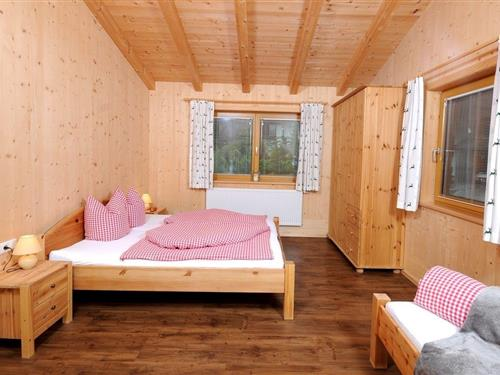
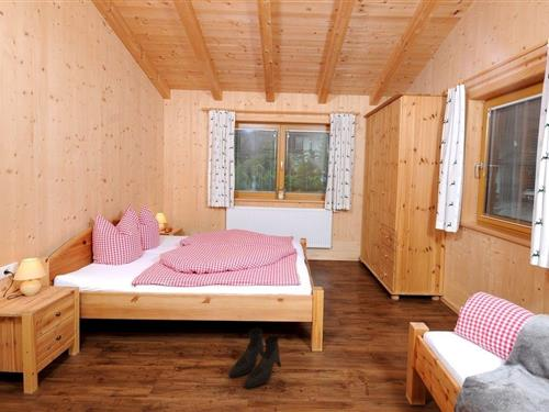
+ boots (255, 354)
